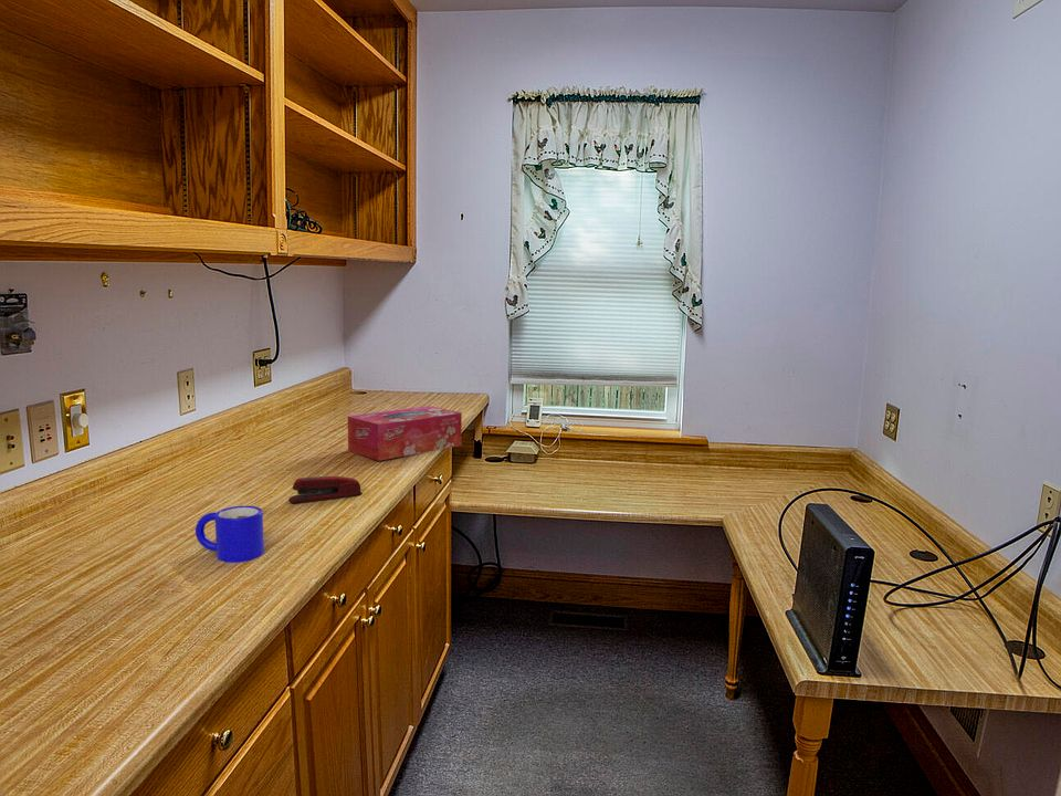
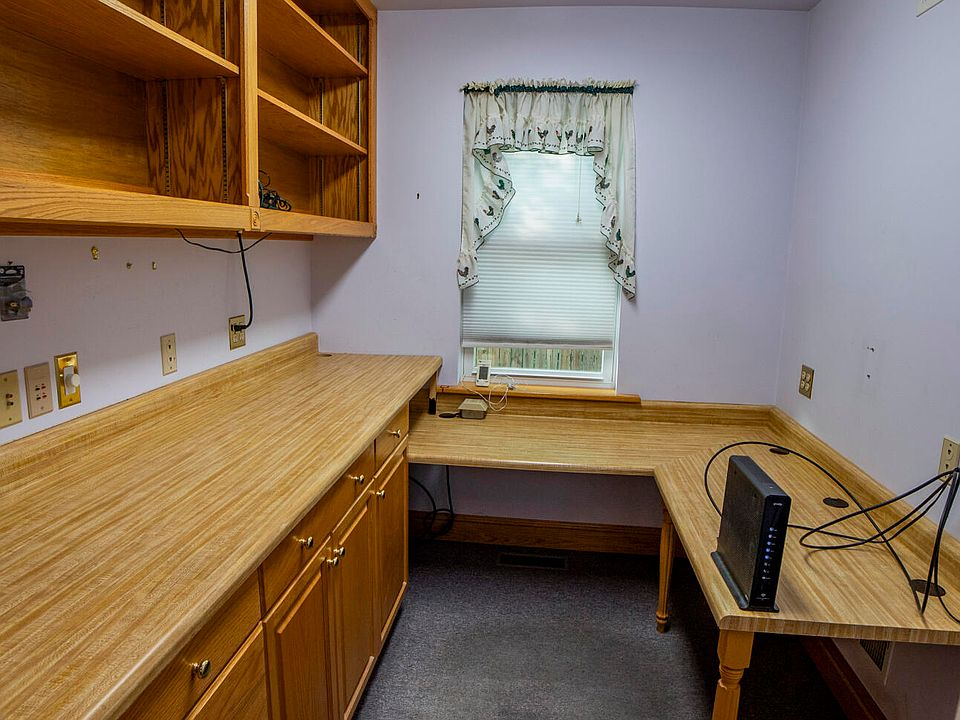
- tissue box (406, 431)
- mug (228, 533)
- stapler (326, 486)
